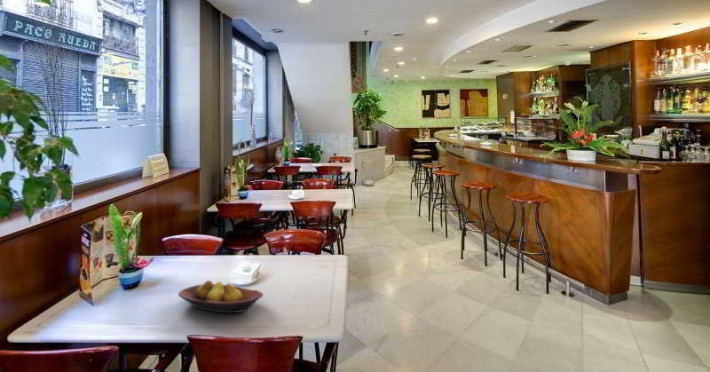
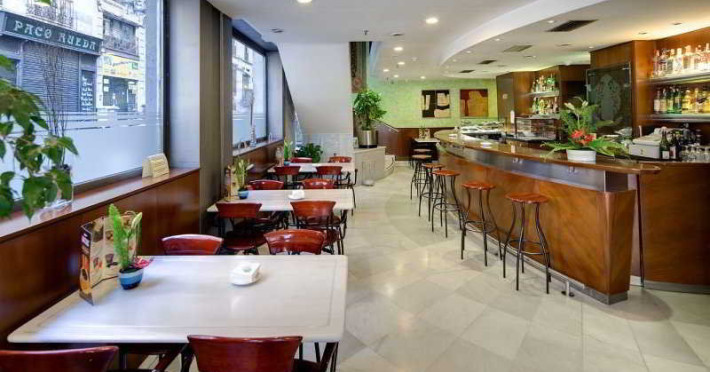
- fruit bowl (220, 294)
